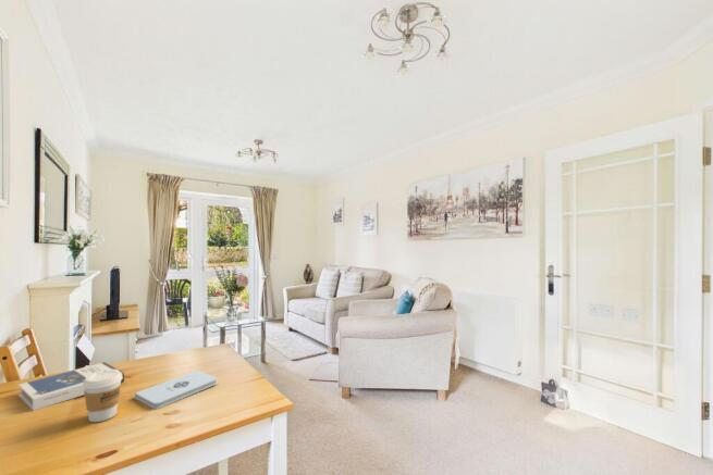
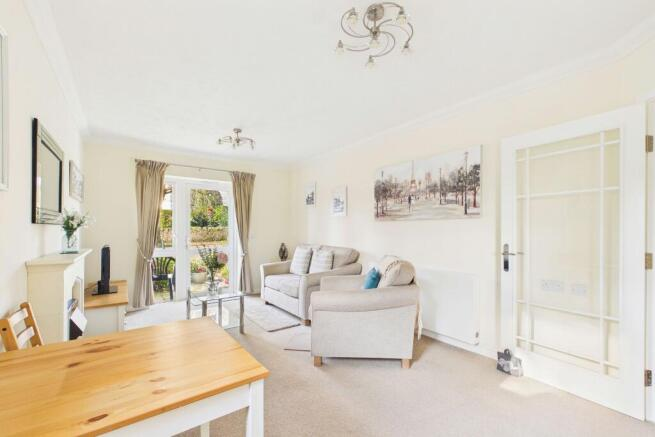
- notepad (179, 387)
- hardback book (73, 383)
- coffee cup (102, 395)
